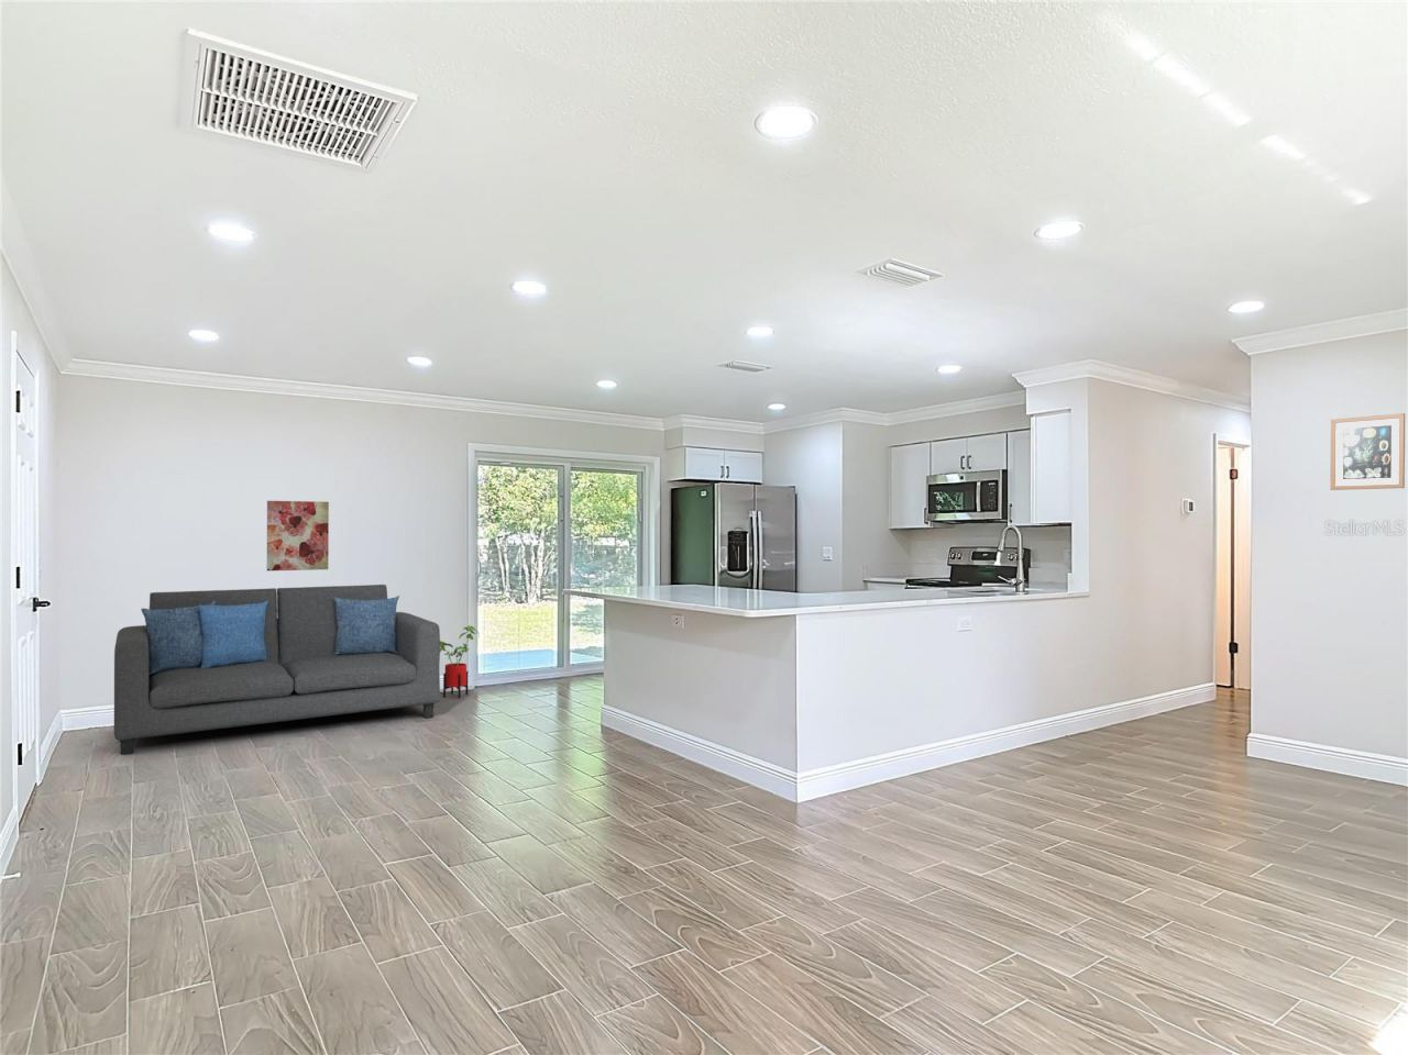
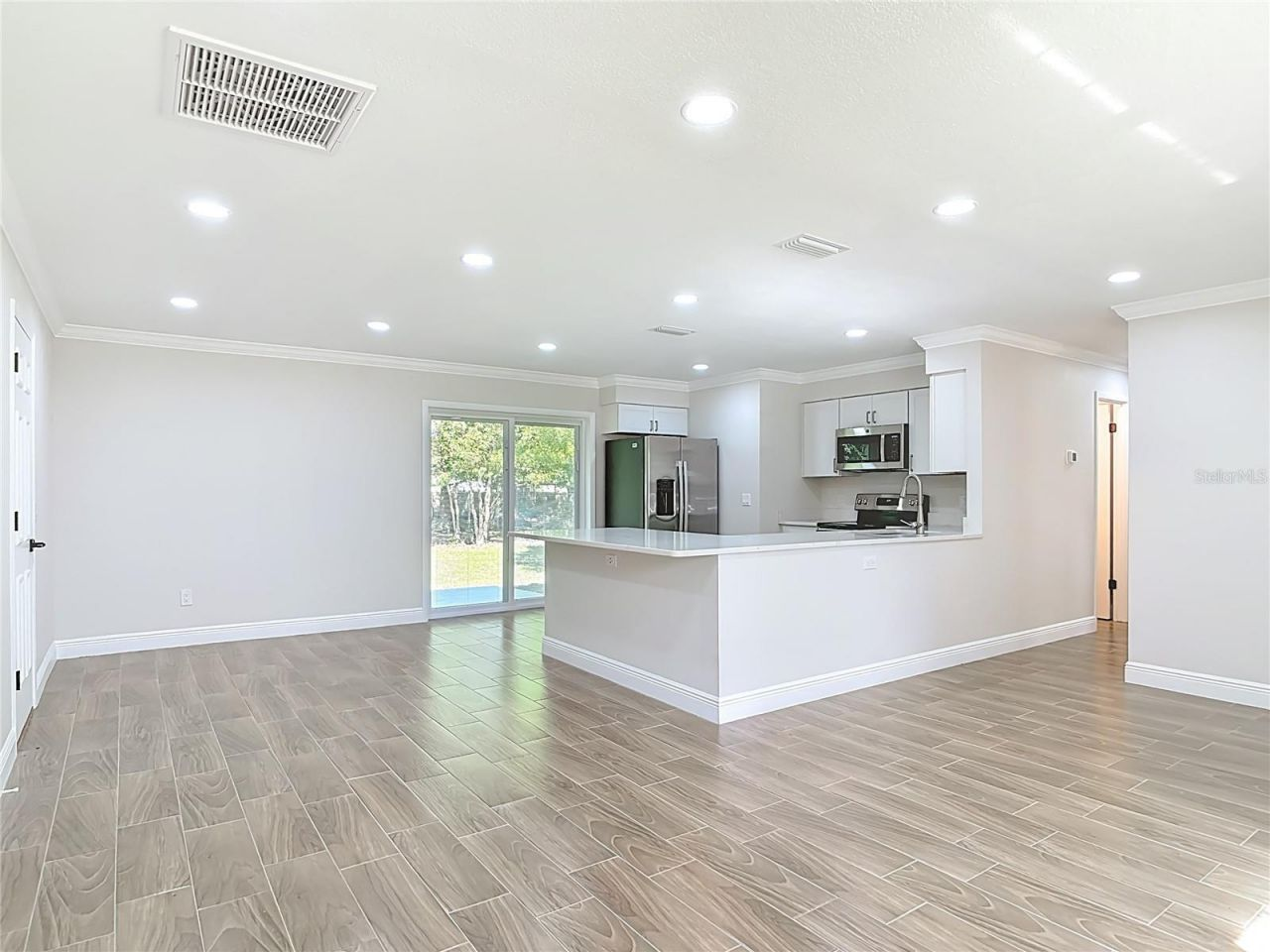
- wall art (298, 535)
- wall art (1366, 453)
- house plant (459, 660)
- sofa (283, 656)
